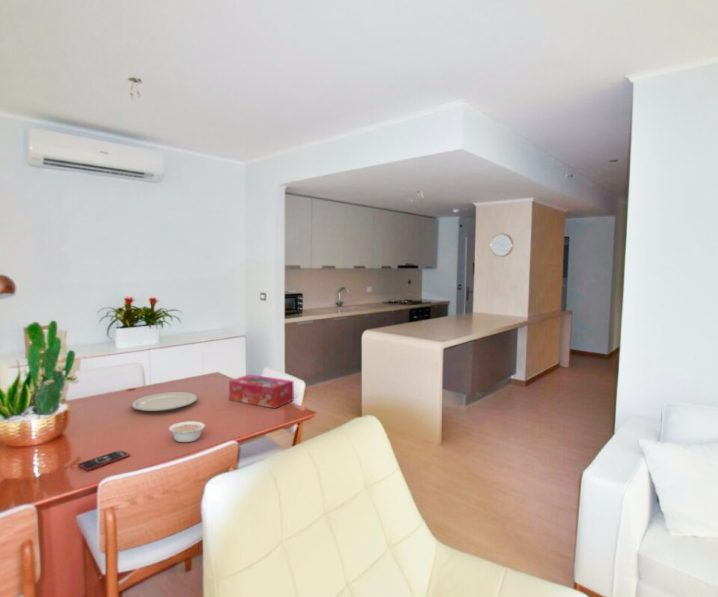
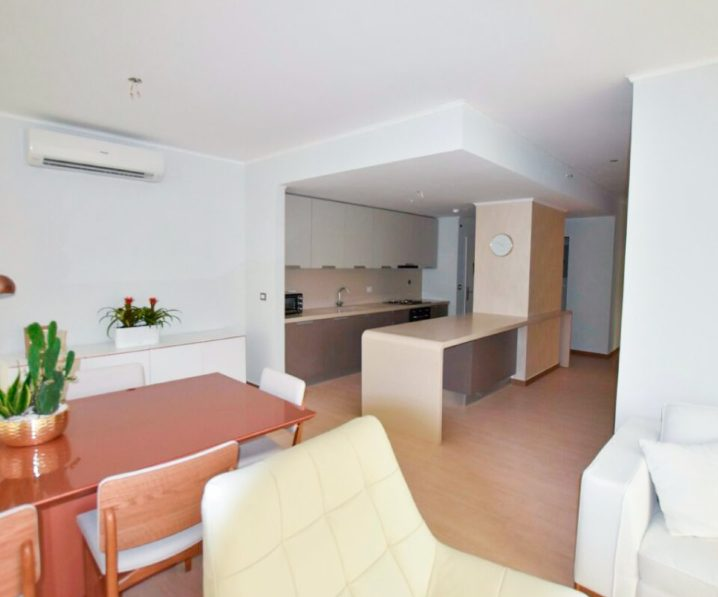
- chinaware (165, 402)
- legume (188, 431)
- tissue box (261, 390)
- smartphone (104, 459)
